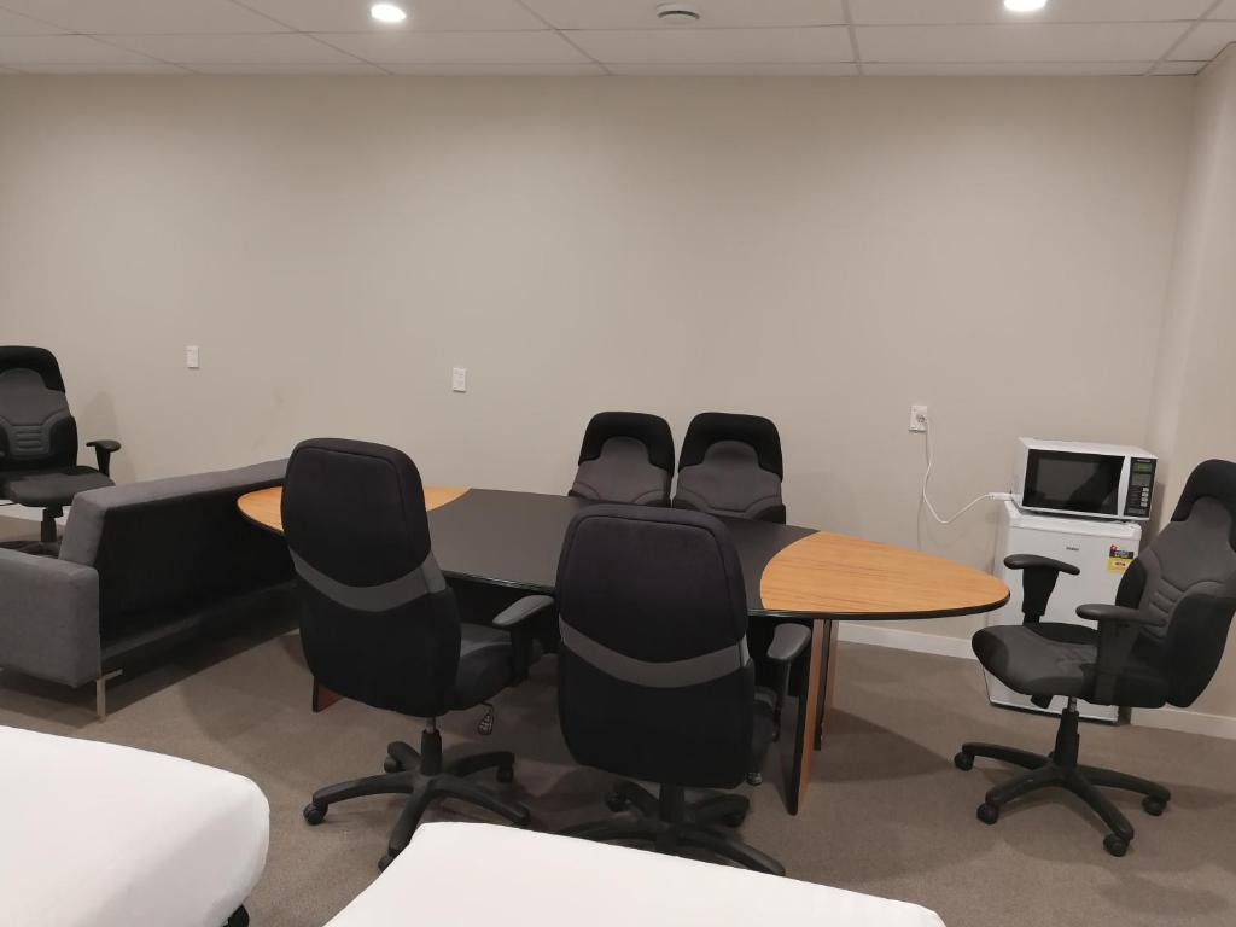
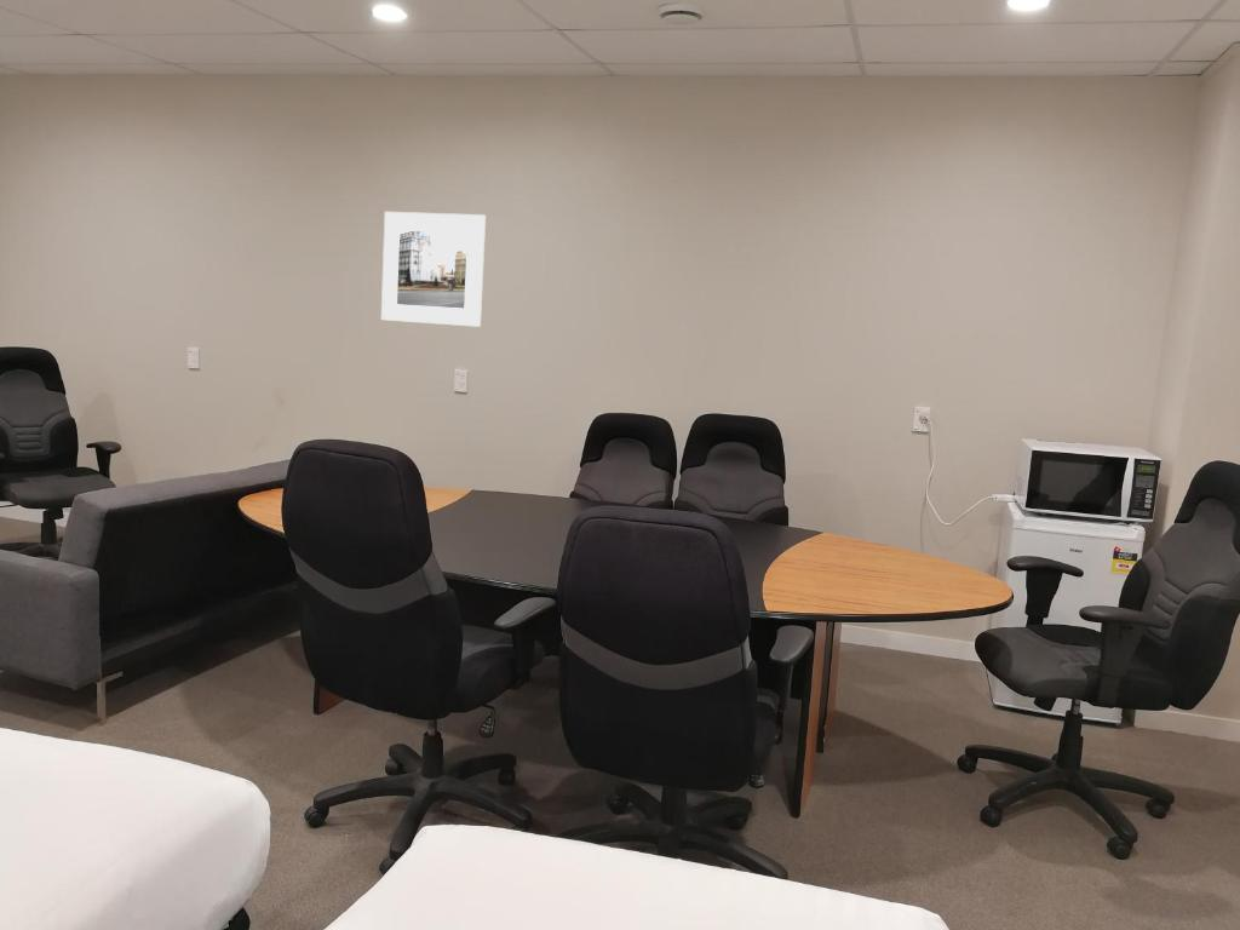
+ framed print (432, 269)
